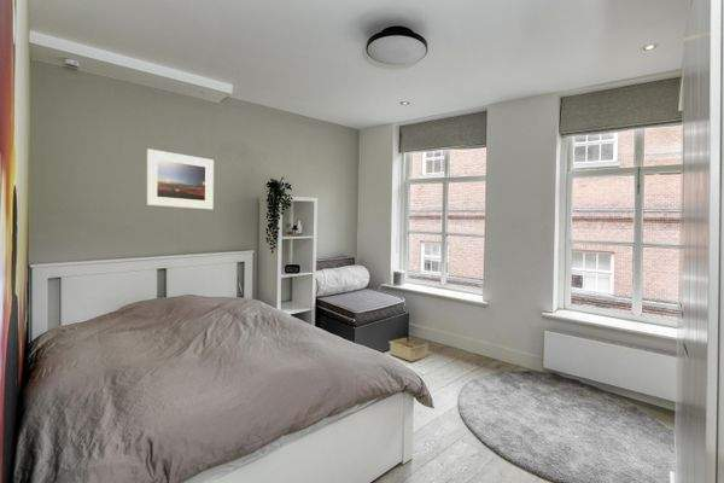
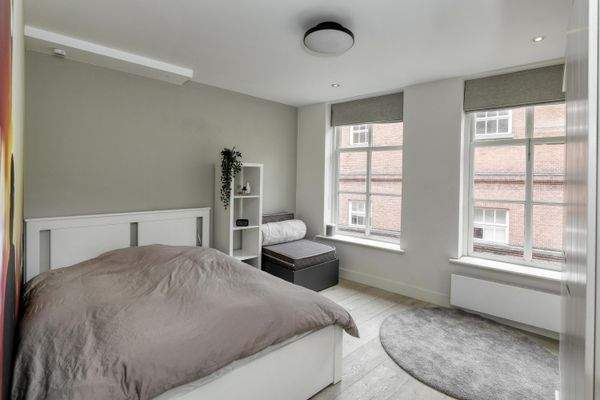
- storage bin (408, 348)
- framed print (181, 181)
